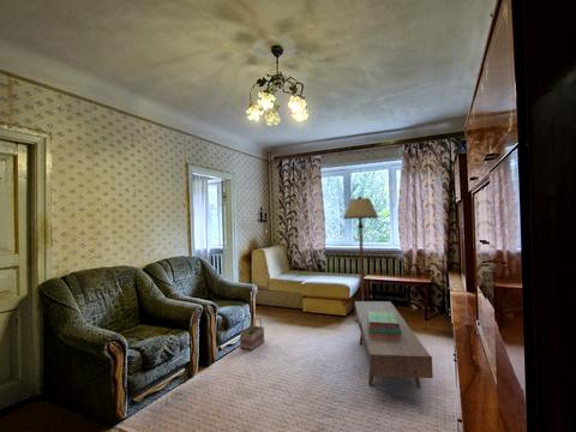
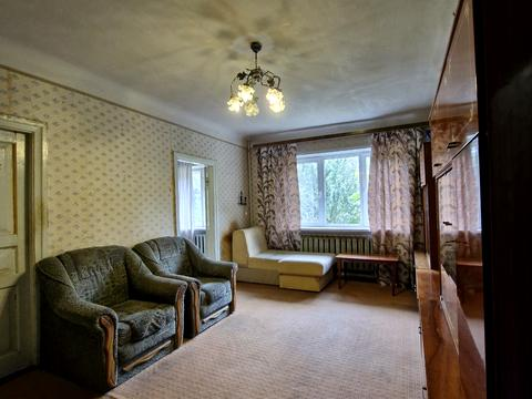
- floor lamp (361, 258)
- coffee table (383, 342)
- basket (252, 330)
- stack of books (383, 320)
